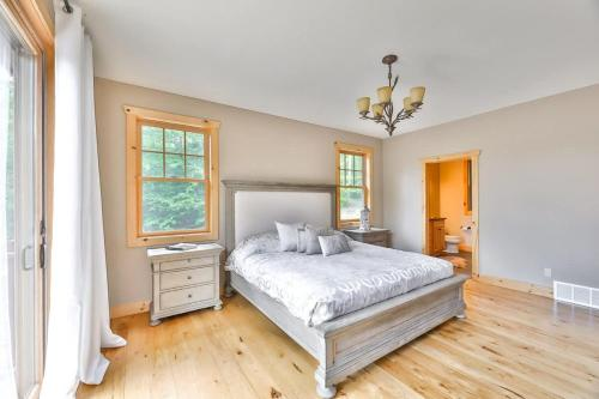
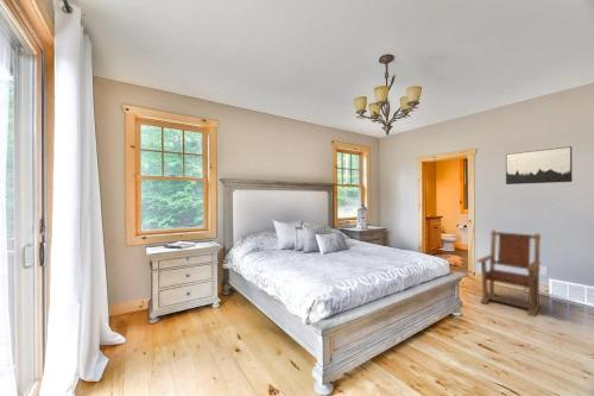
+ wall art (536, 166)
+ armchair (508, 271)
